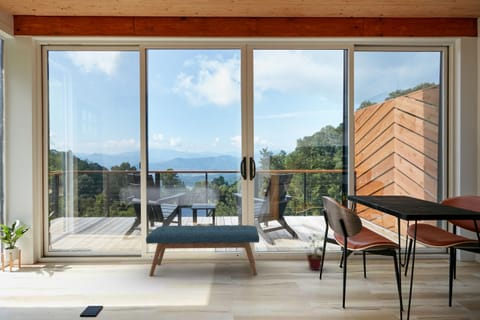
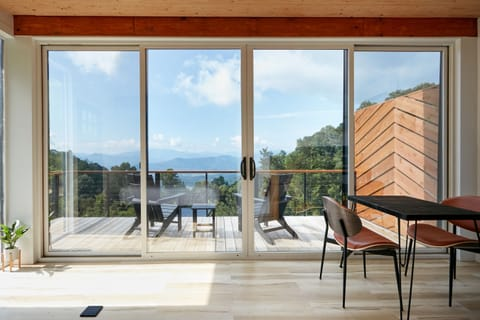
- potted plant (314, 250)
- bench (204, 247)
